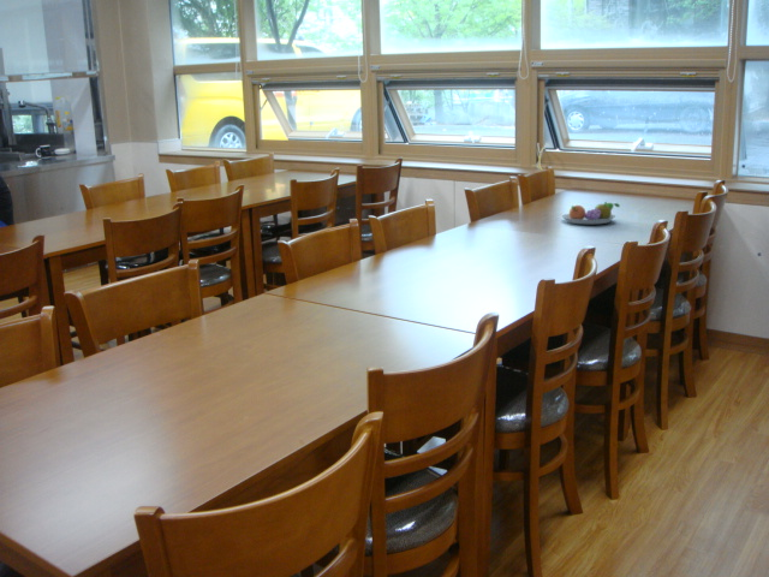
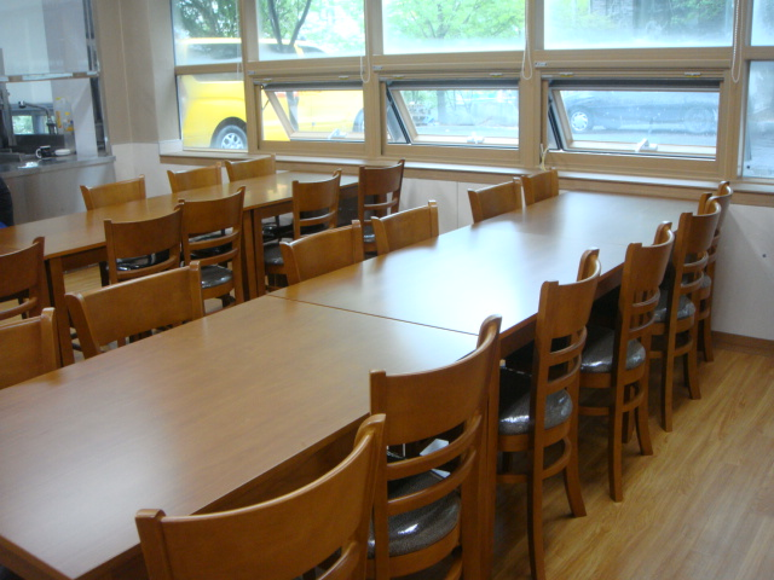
- fruit bowl (590, 210)
